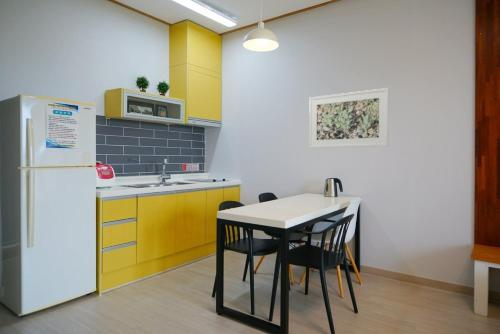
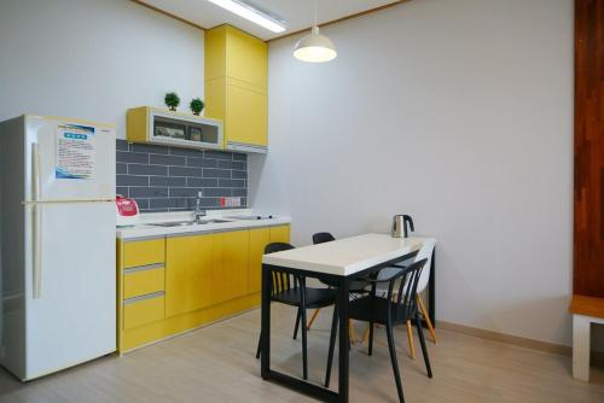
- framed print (346, 120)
